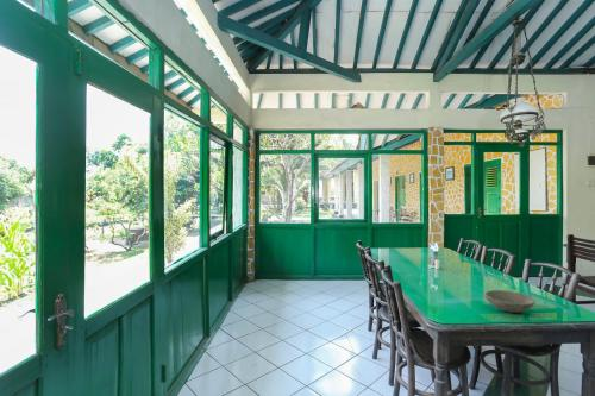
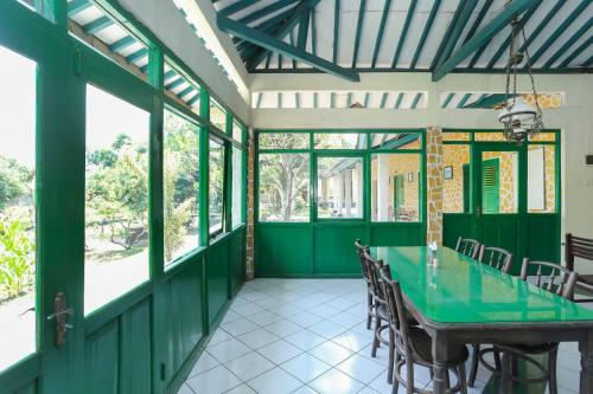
- bowl (508, 302)
